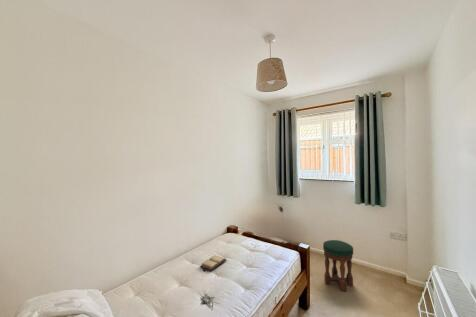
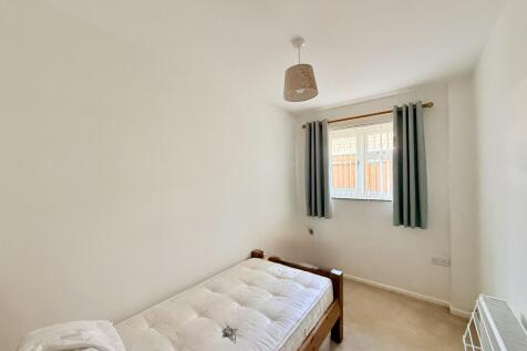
- hardback book (213, 262)
- stool (336, 261)
